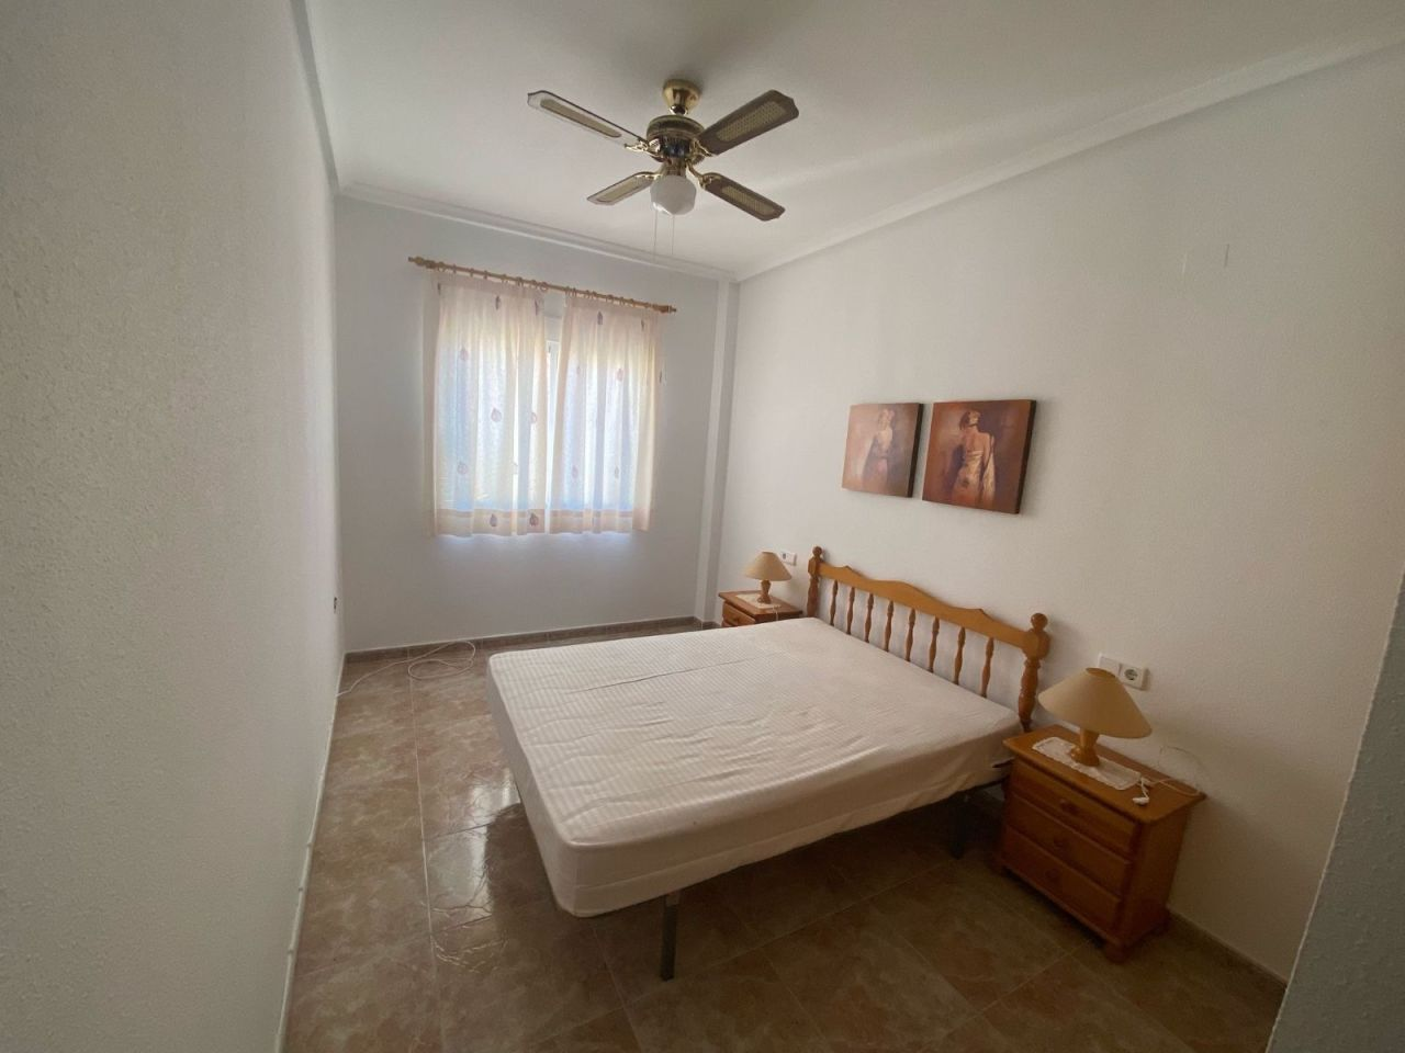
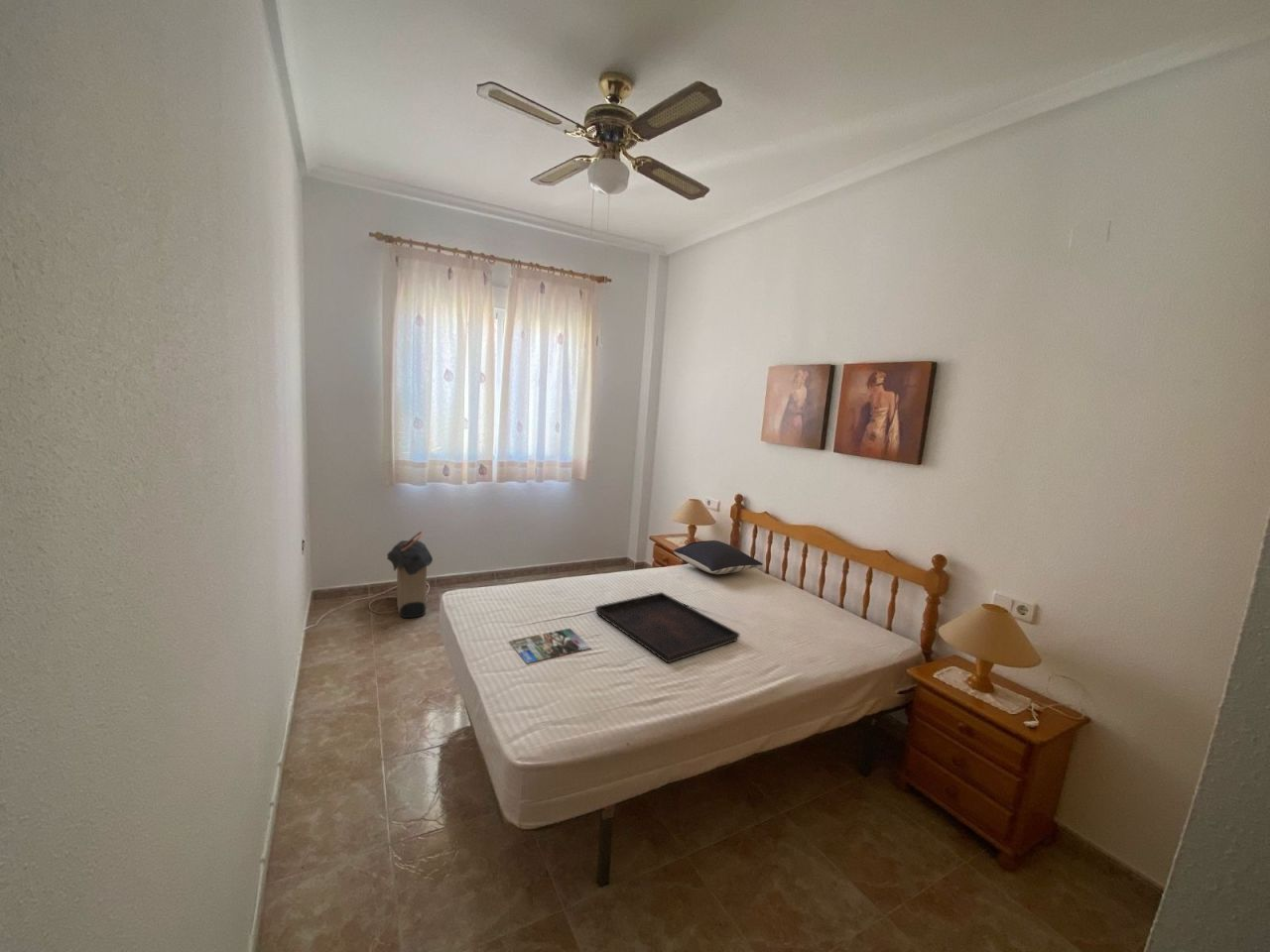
+ laundry hamper (409, 567)
+ magazine (550, 644)
+ pillow (716, 557)
+ serving tray (664, 623)
